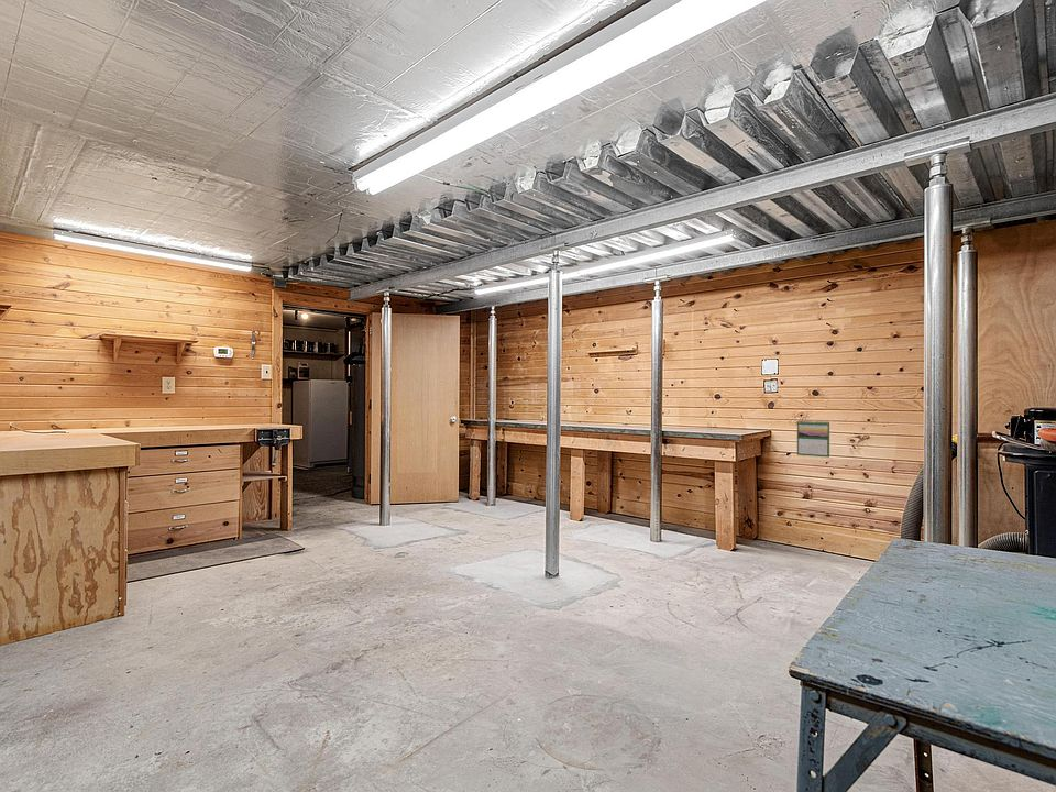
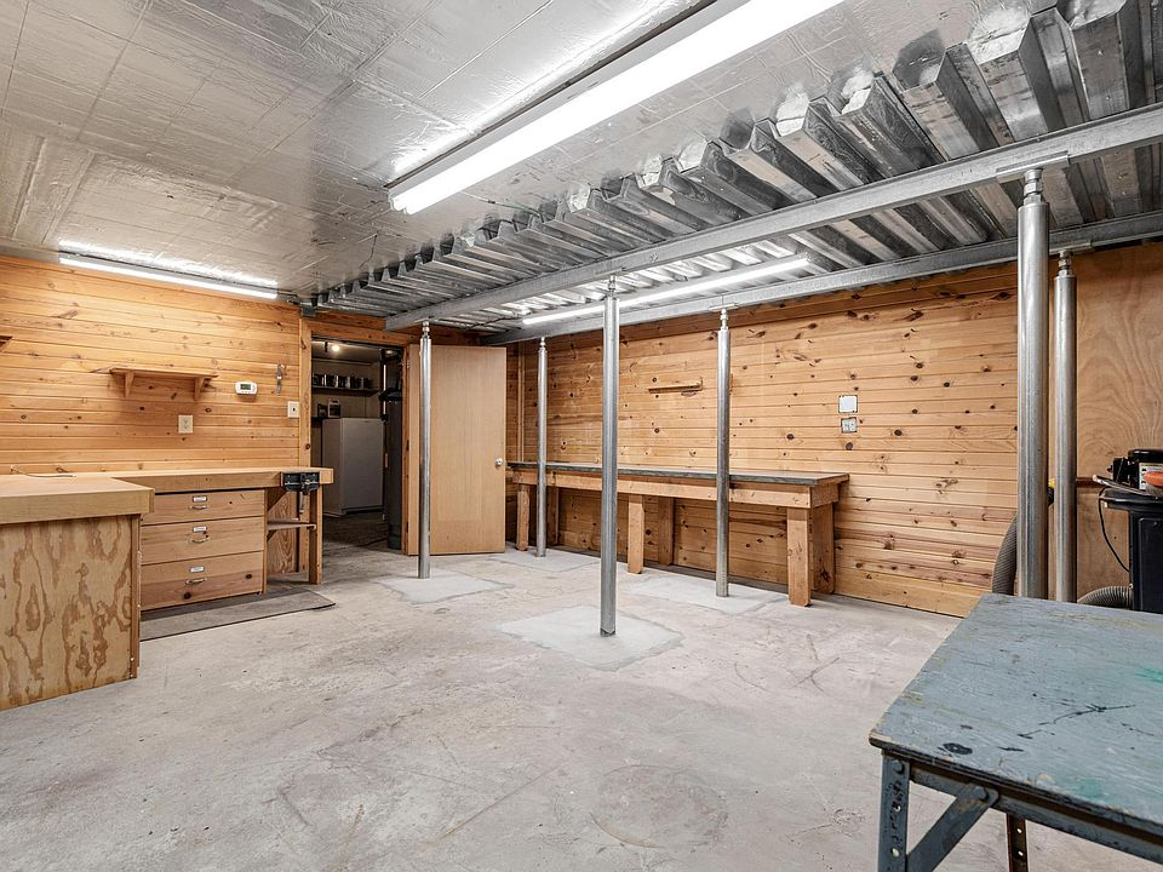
- calendar (813, 438)
